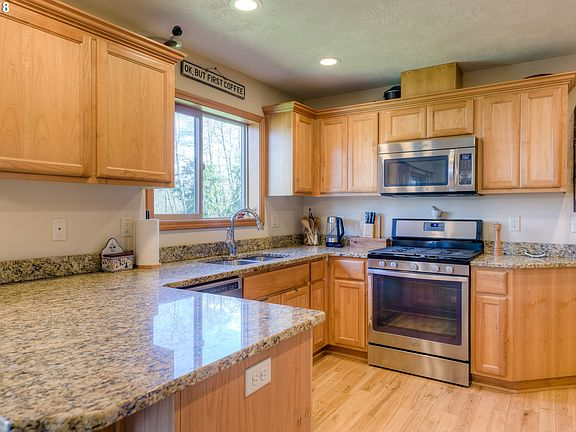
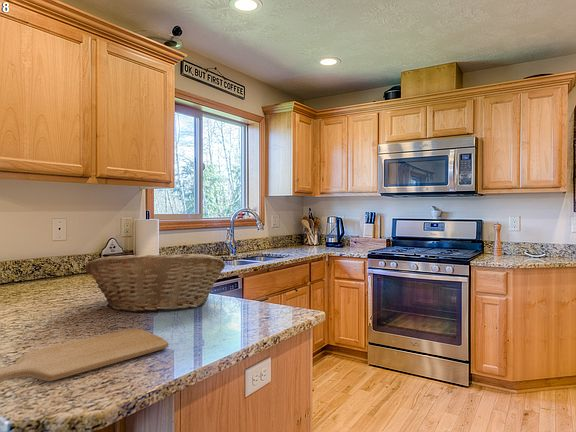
+ chopping board (73, 356)
+ fruit basket (158, 277)
